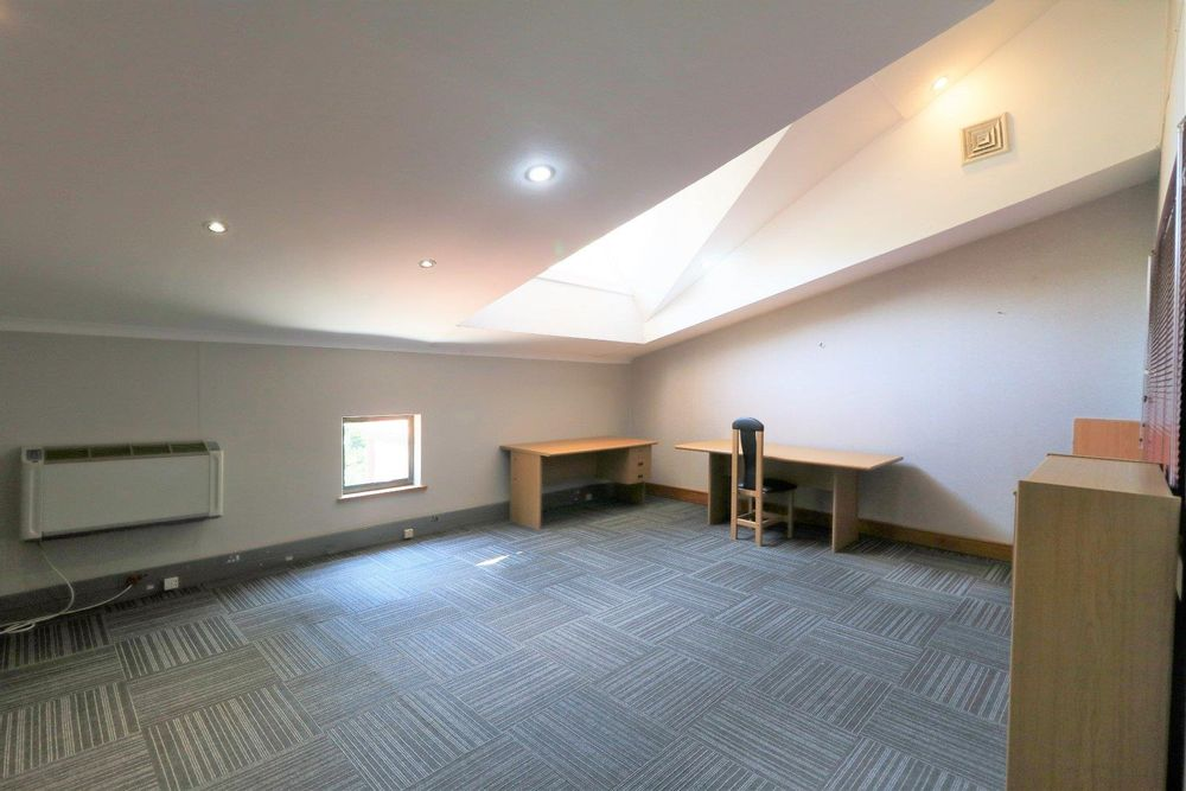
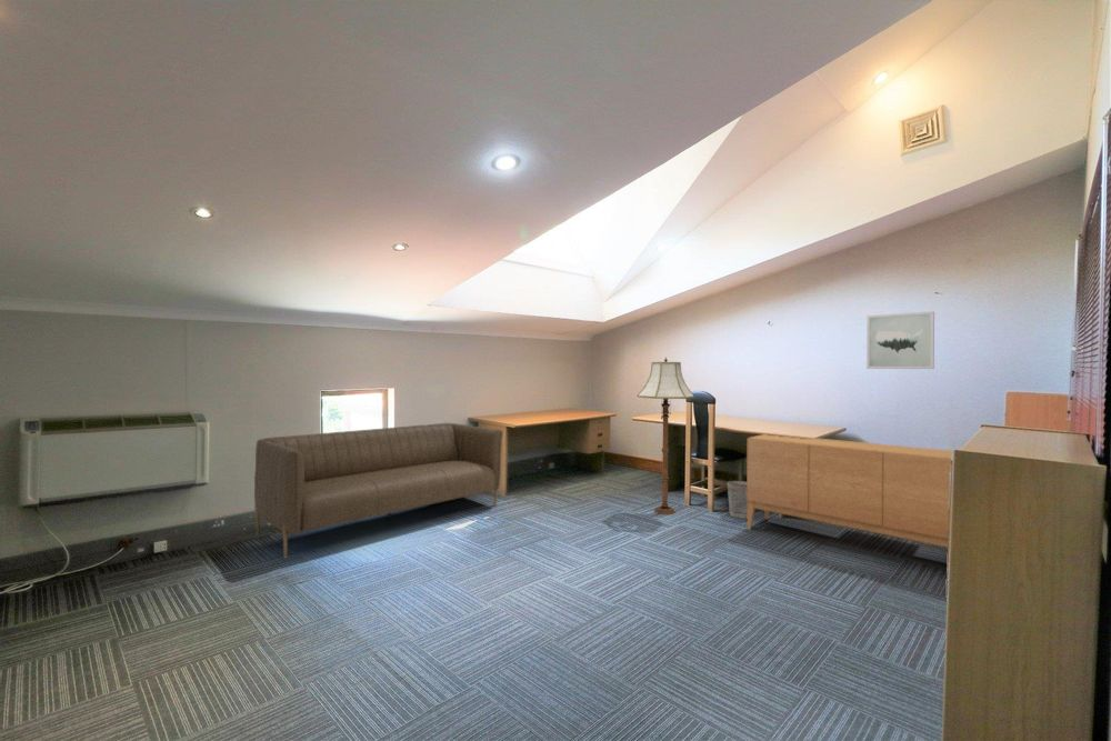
+ wastebasket (741, 499)
+ sofa (390, 475)
+ sideboard (889, 501)
+ wall art (899, 341)
+ floor lamp (665, 433)
